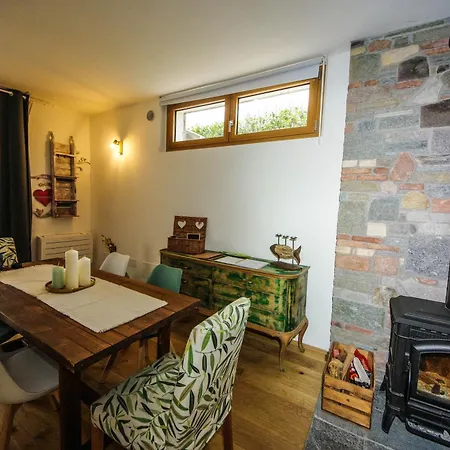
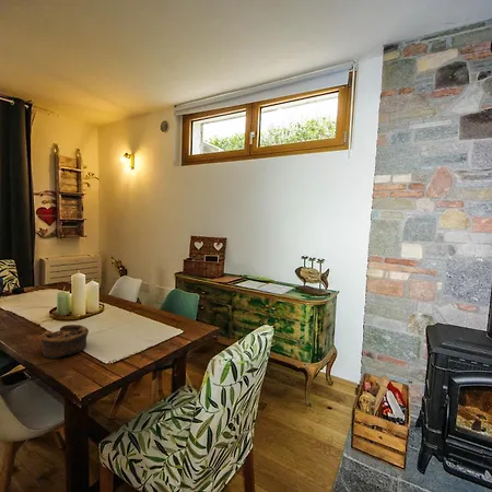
+ bowl (66, 339)
